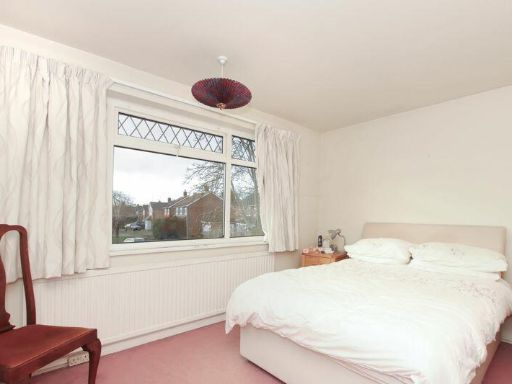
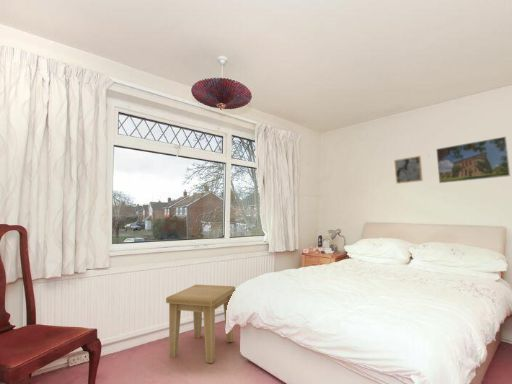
+ wall art (408, 170)
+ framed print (470, 161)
+ side table (204, 319)
